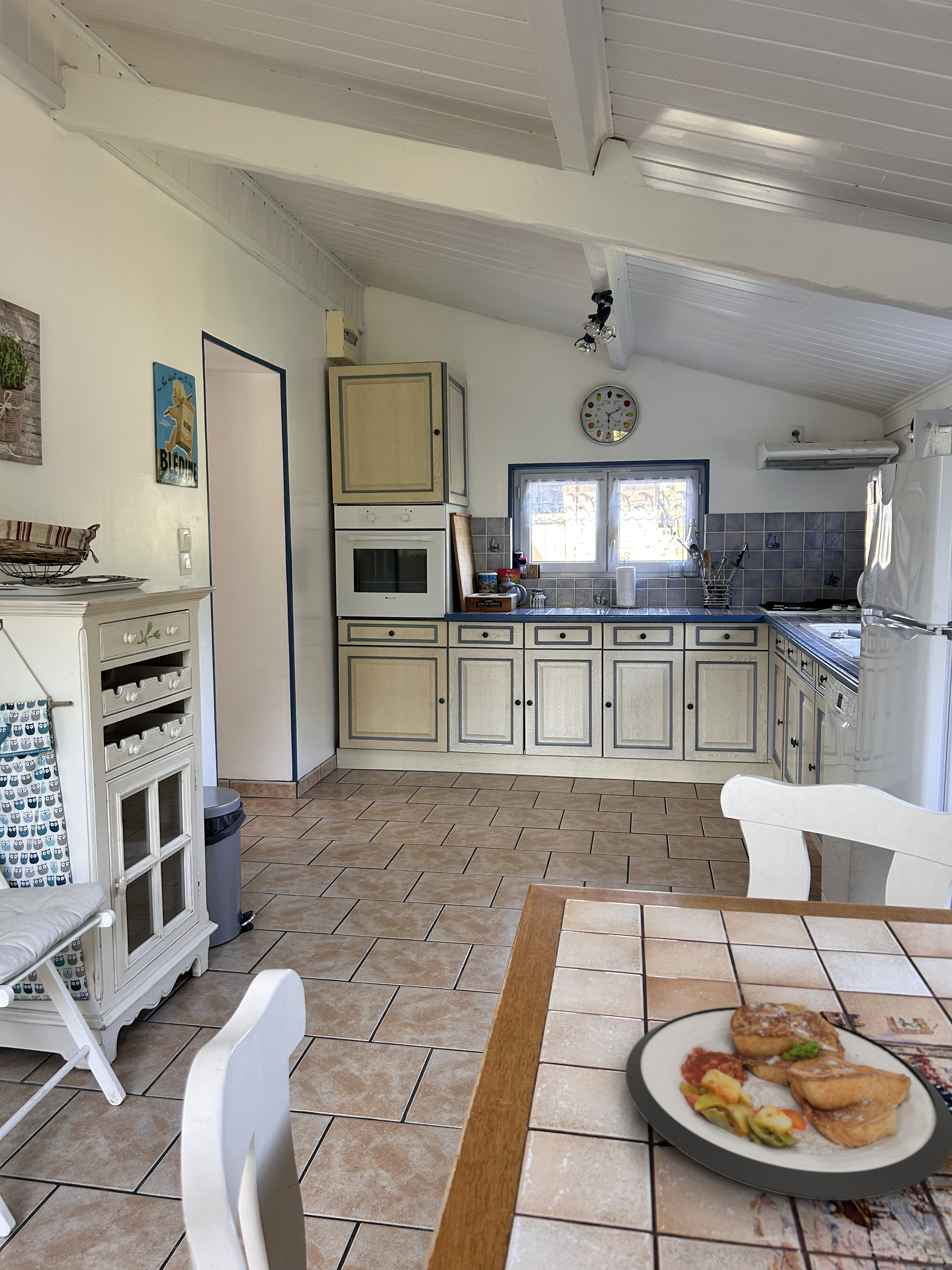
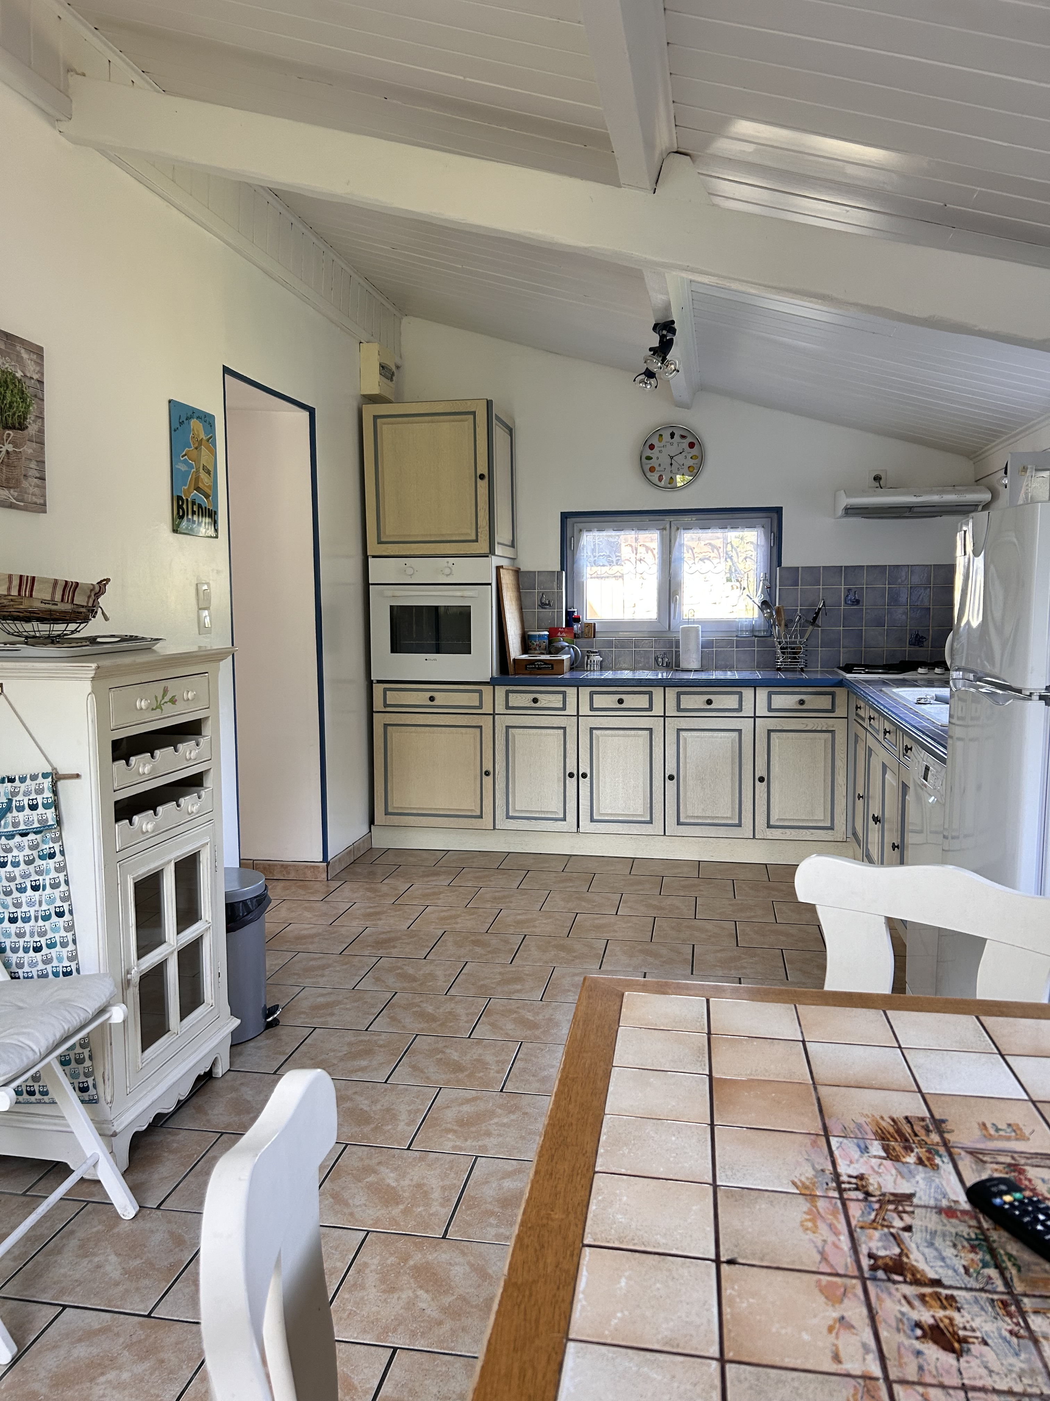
- plate (781, 1079)
